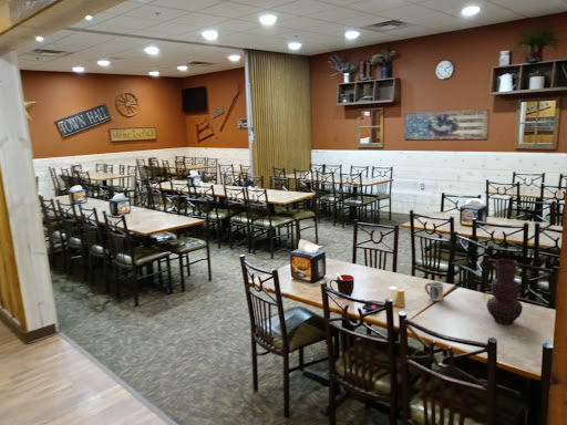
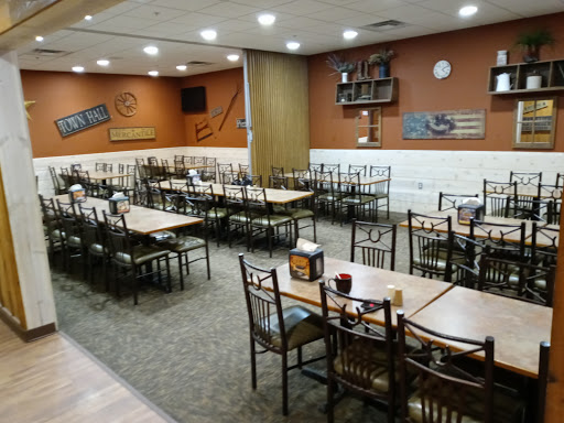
- vase (504, 291)
- cup (433, 290)
